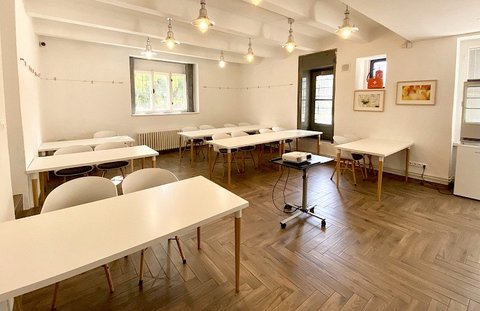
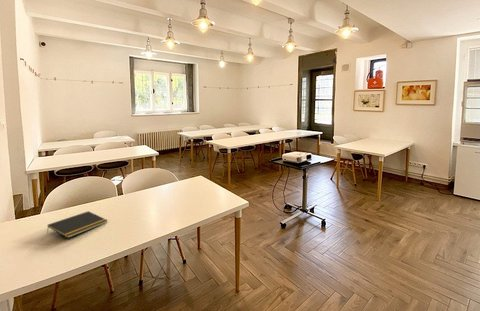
+ notepad (79, 223)
